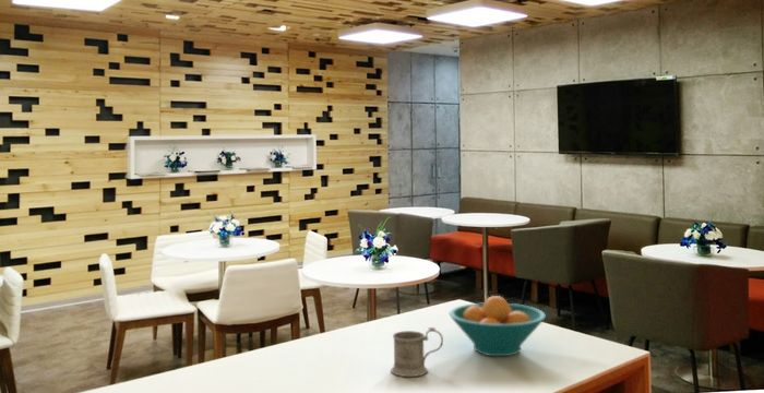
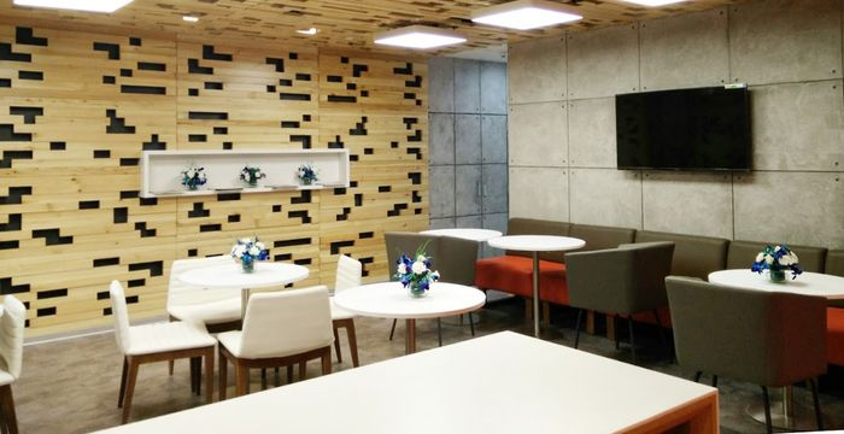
- mug (417, 349)
- fruit bowl (497, 323)
